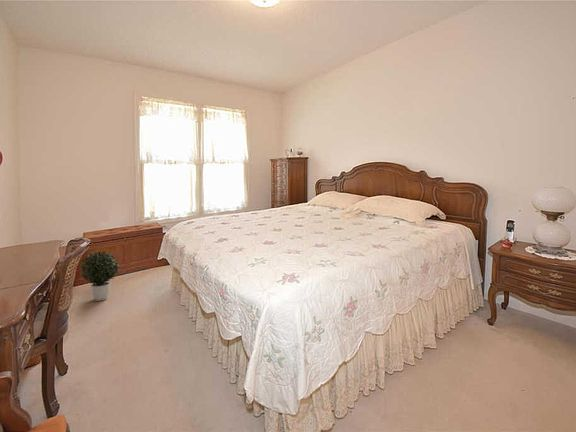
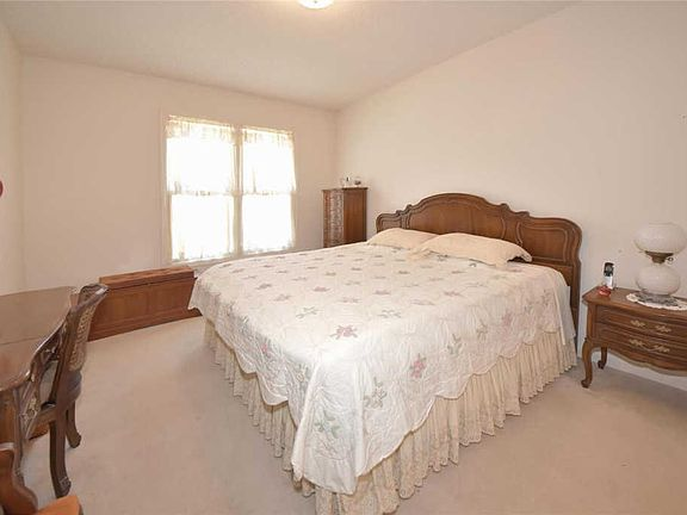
- potted plant (99, 275)
